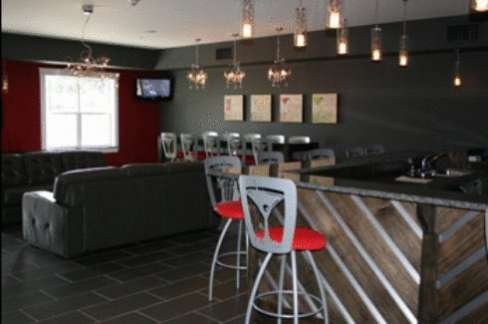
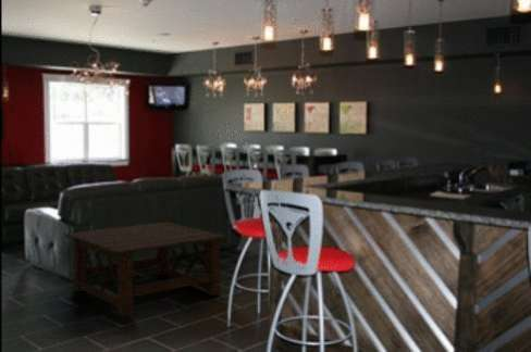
+ coffee table (146, 263)
